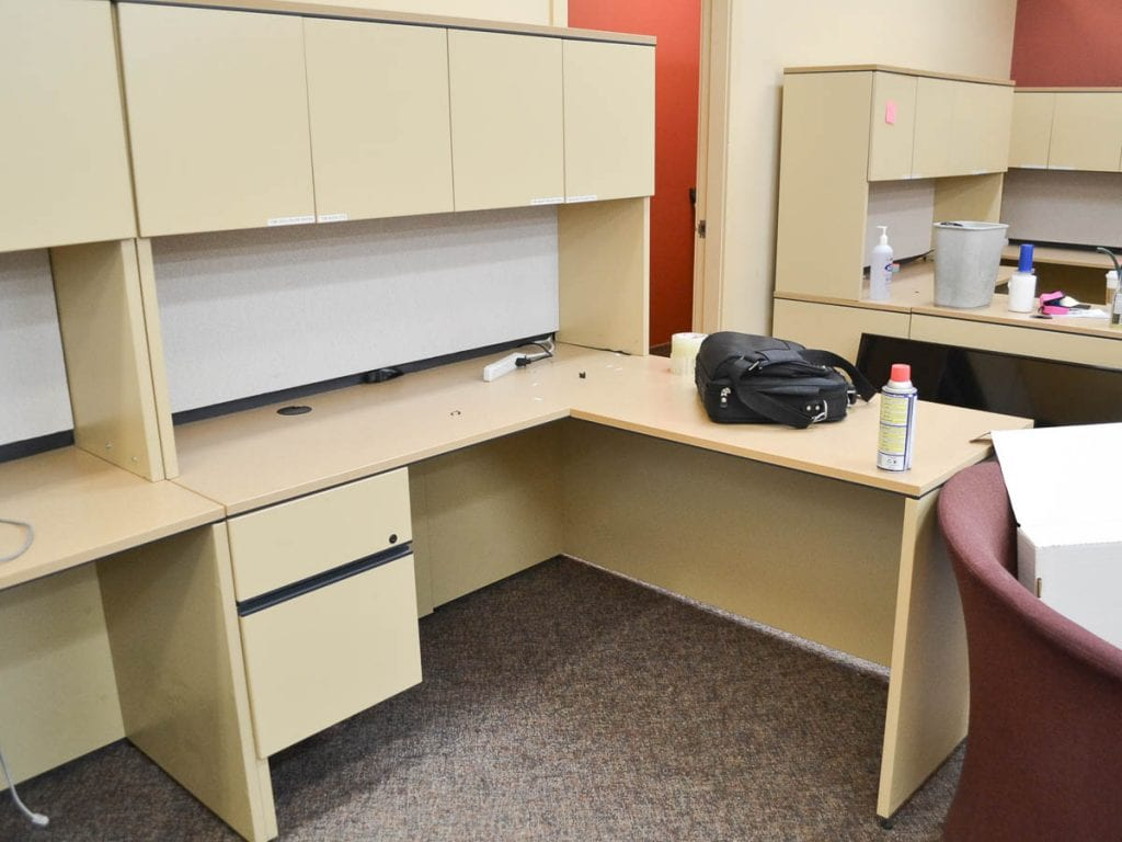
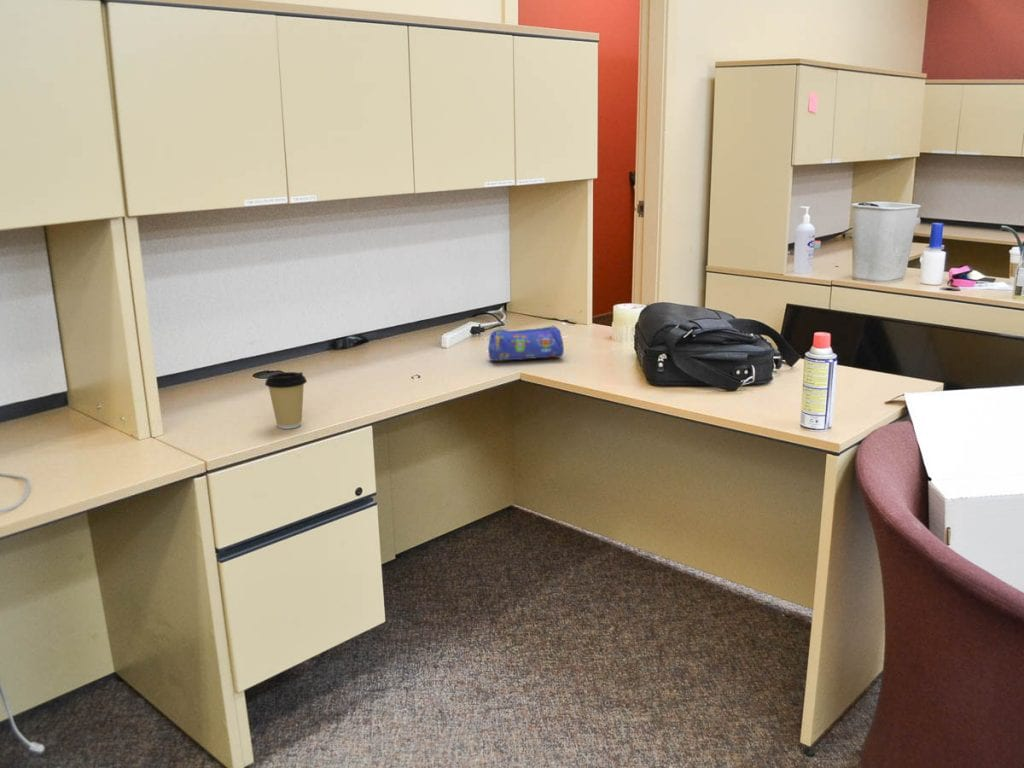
+ pencil case (526, 343)
+ coffee cup (287, 399)
